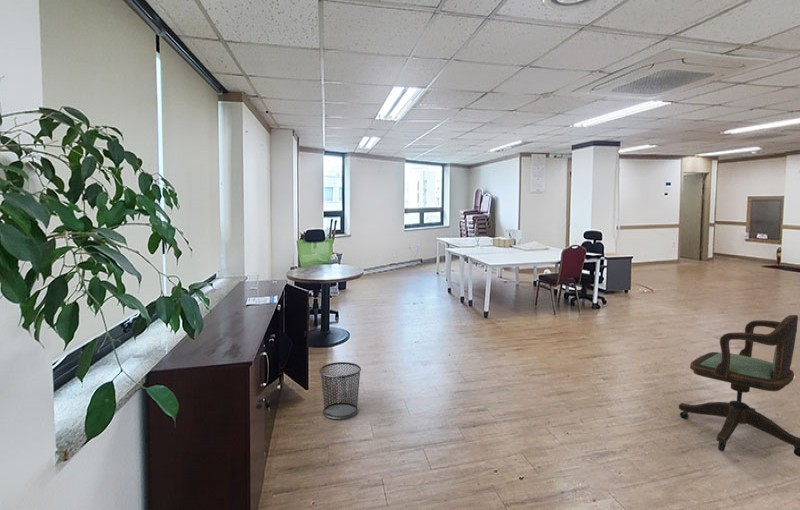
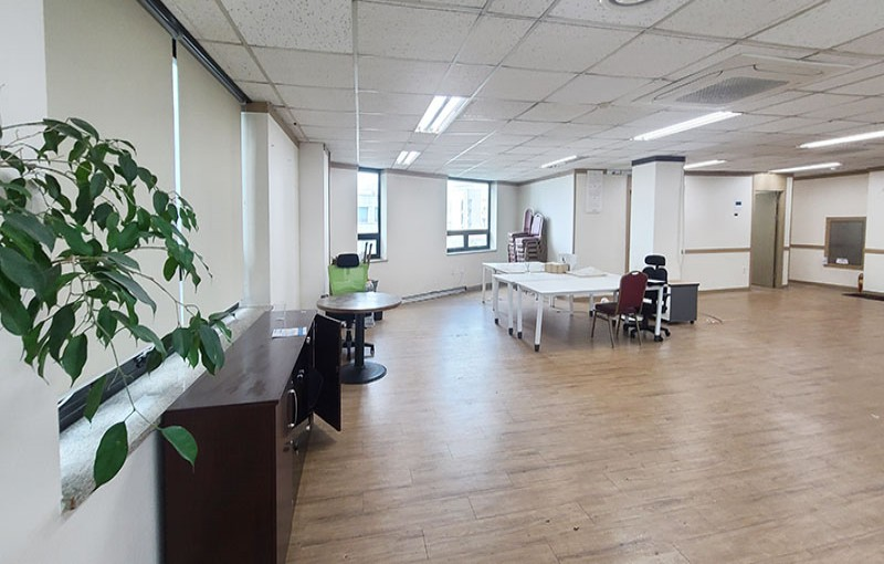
- office chair (741, 373)
- waste bin (340, 390)
